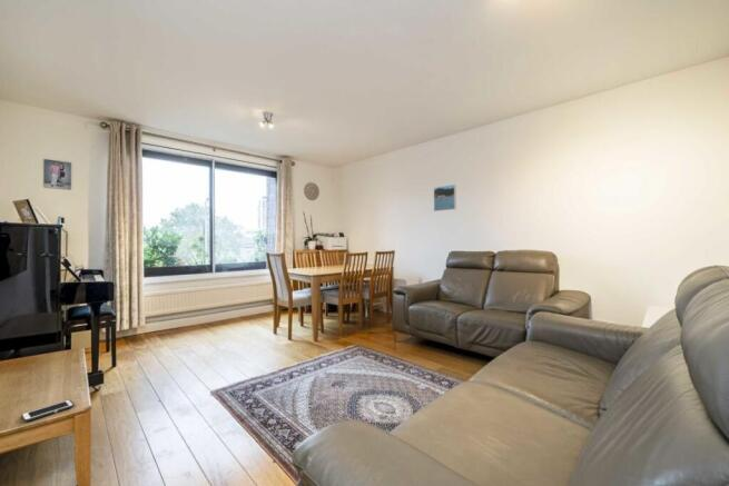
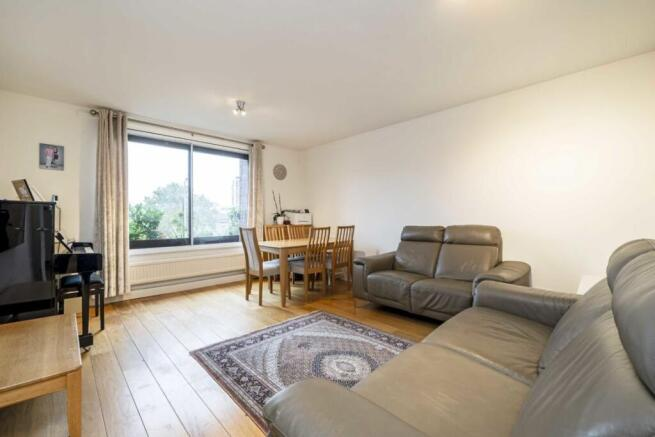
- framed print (444, 198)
- cell phone (48, 409)
